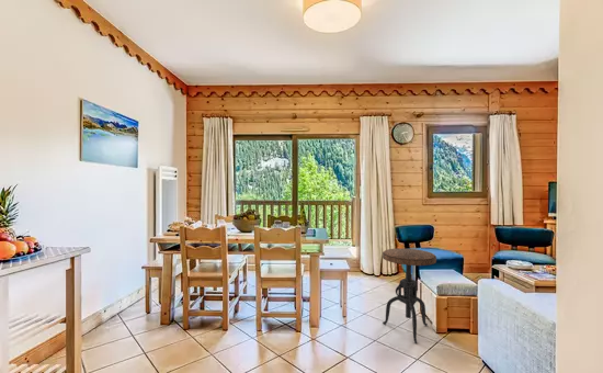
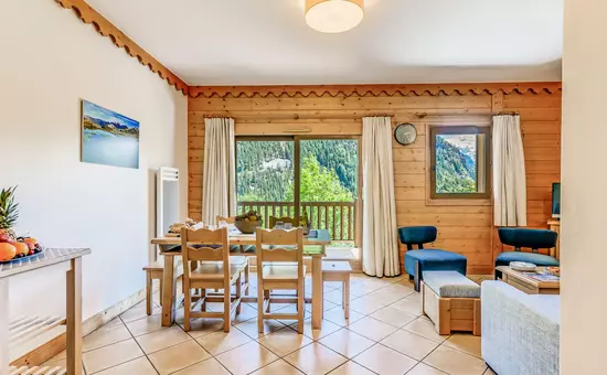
- side table (408, 292)
